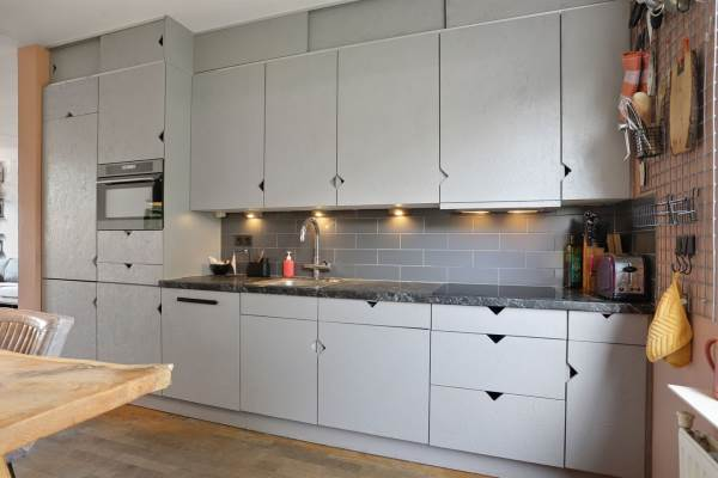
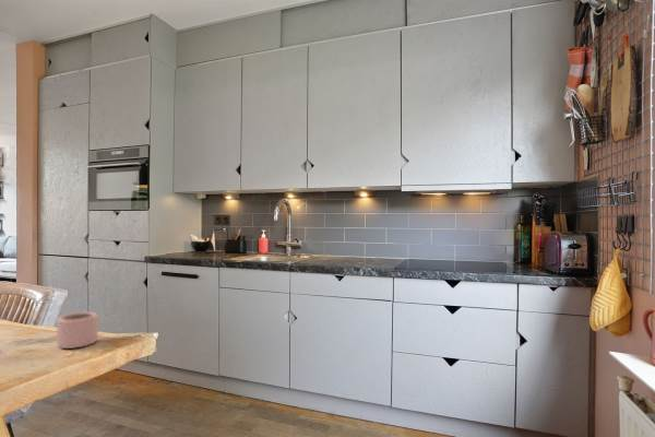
+ mug (74, 329)
